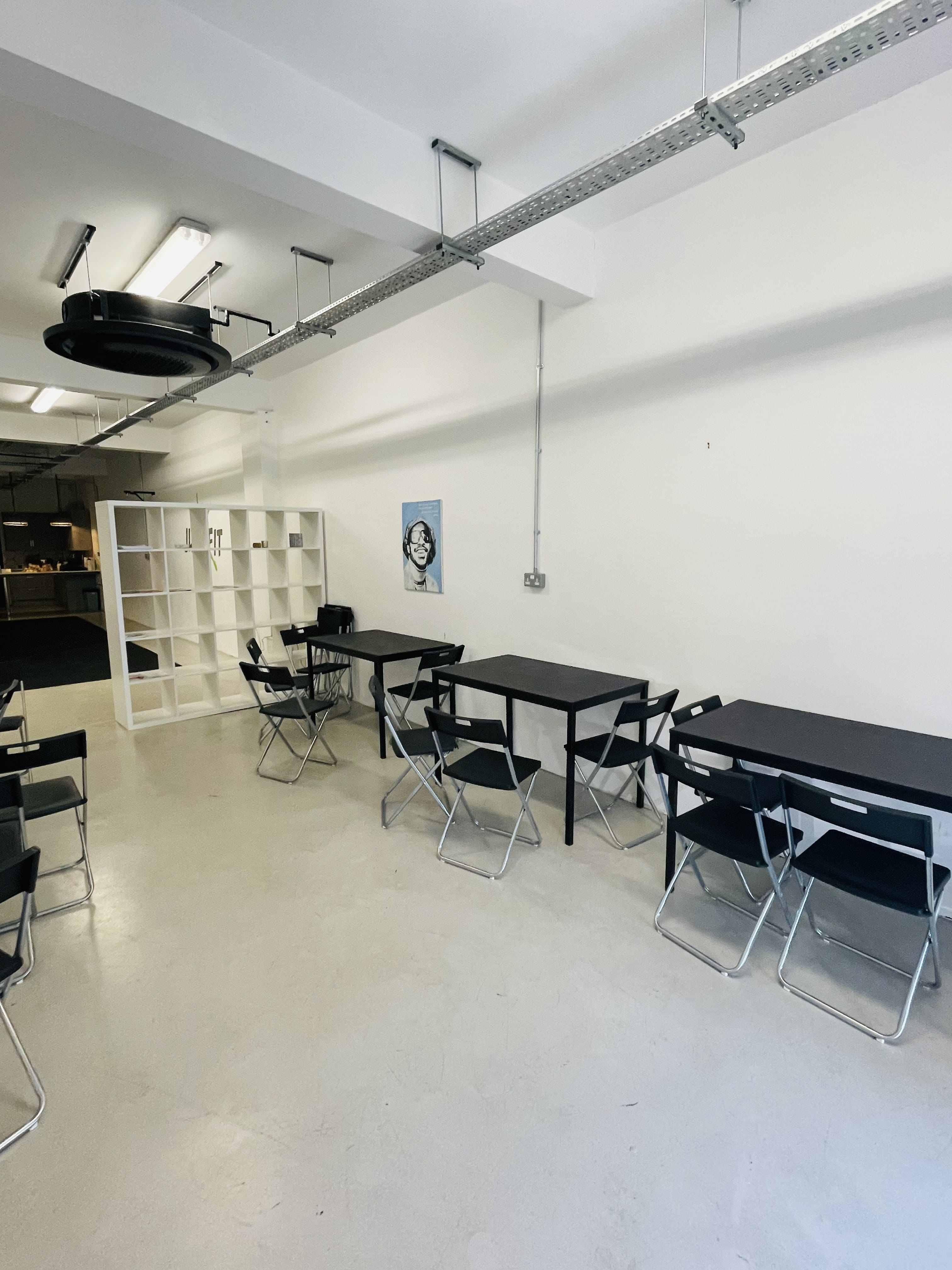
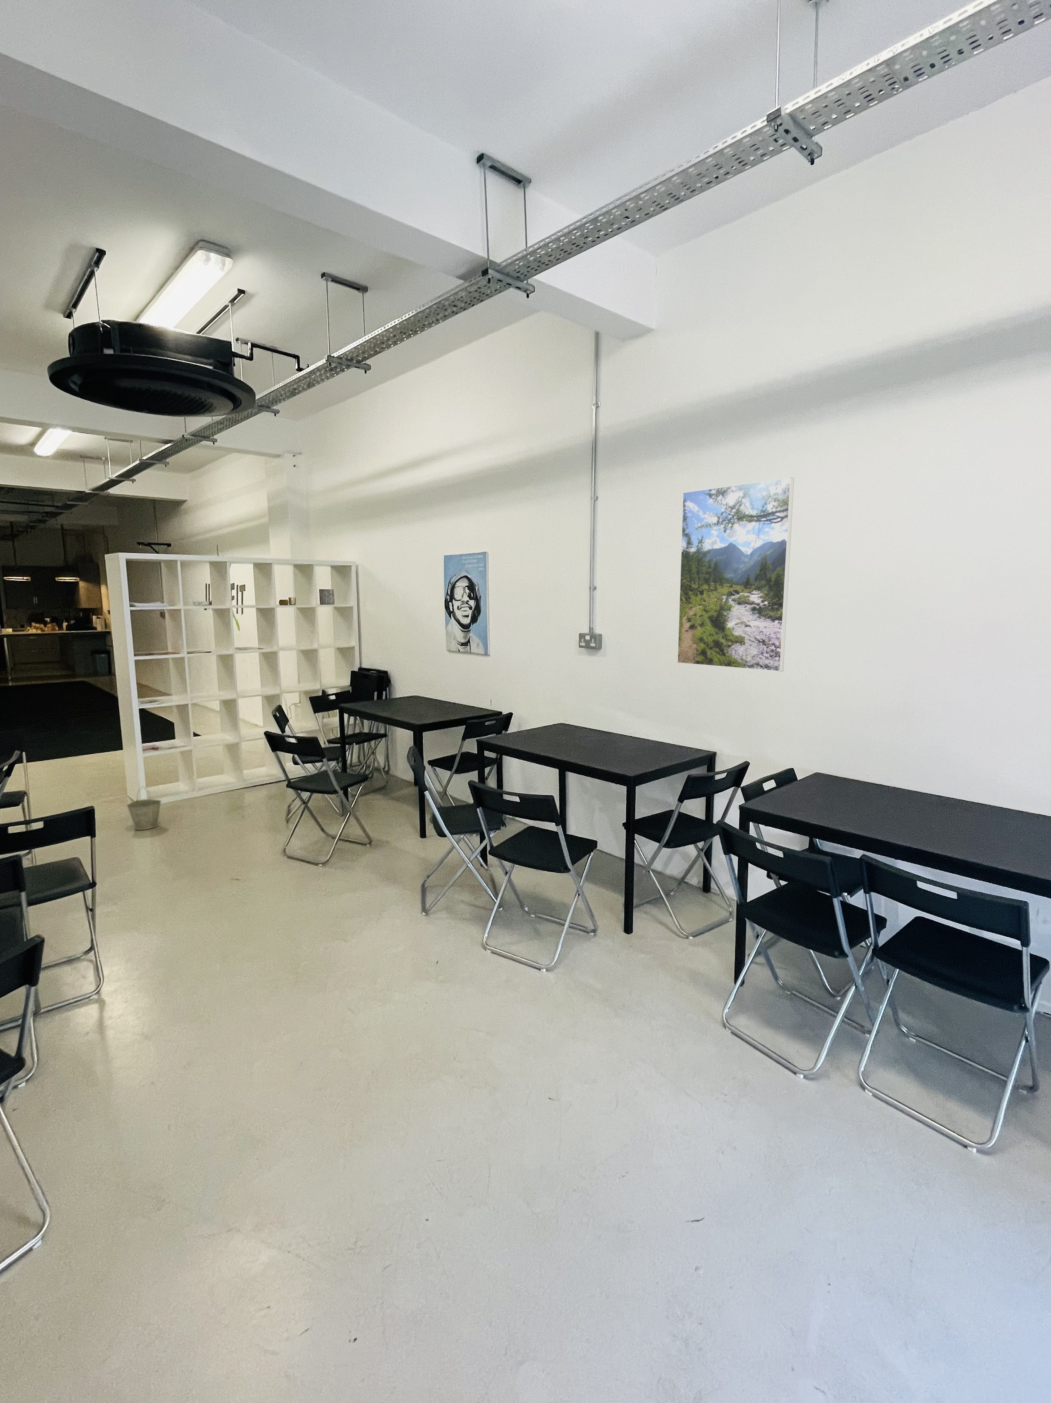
+ bucket (145, 806)
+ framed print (731, 578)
